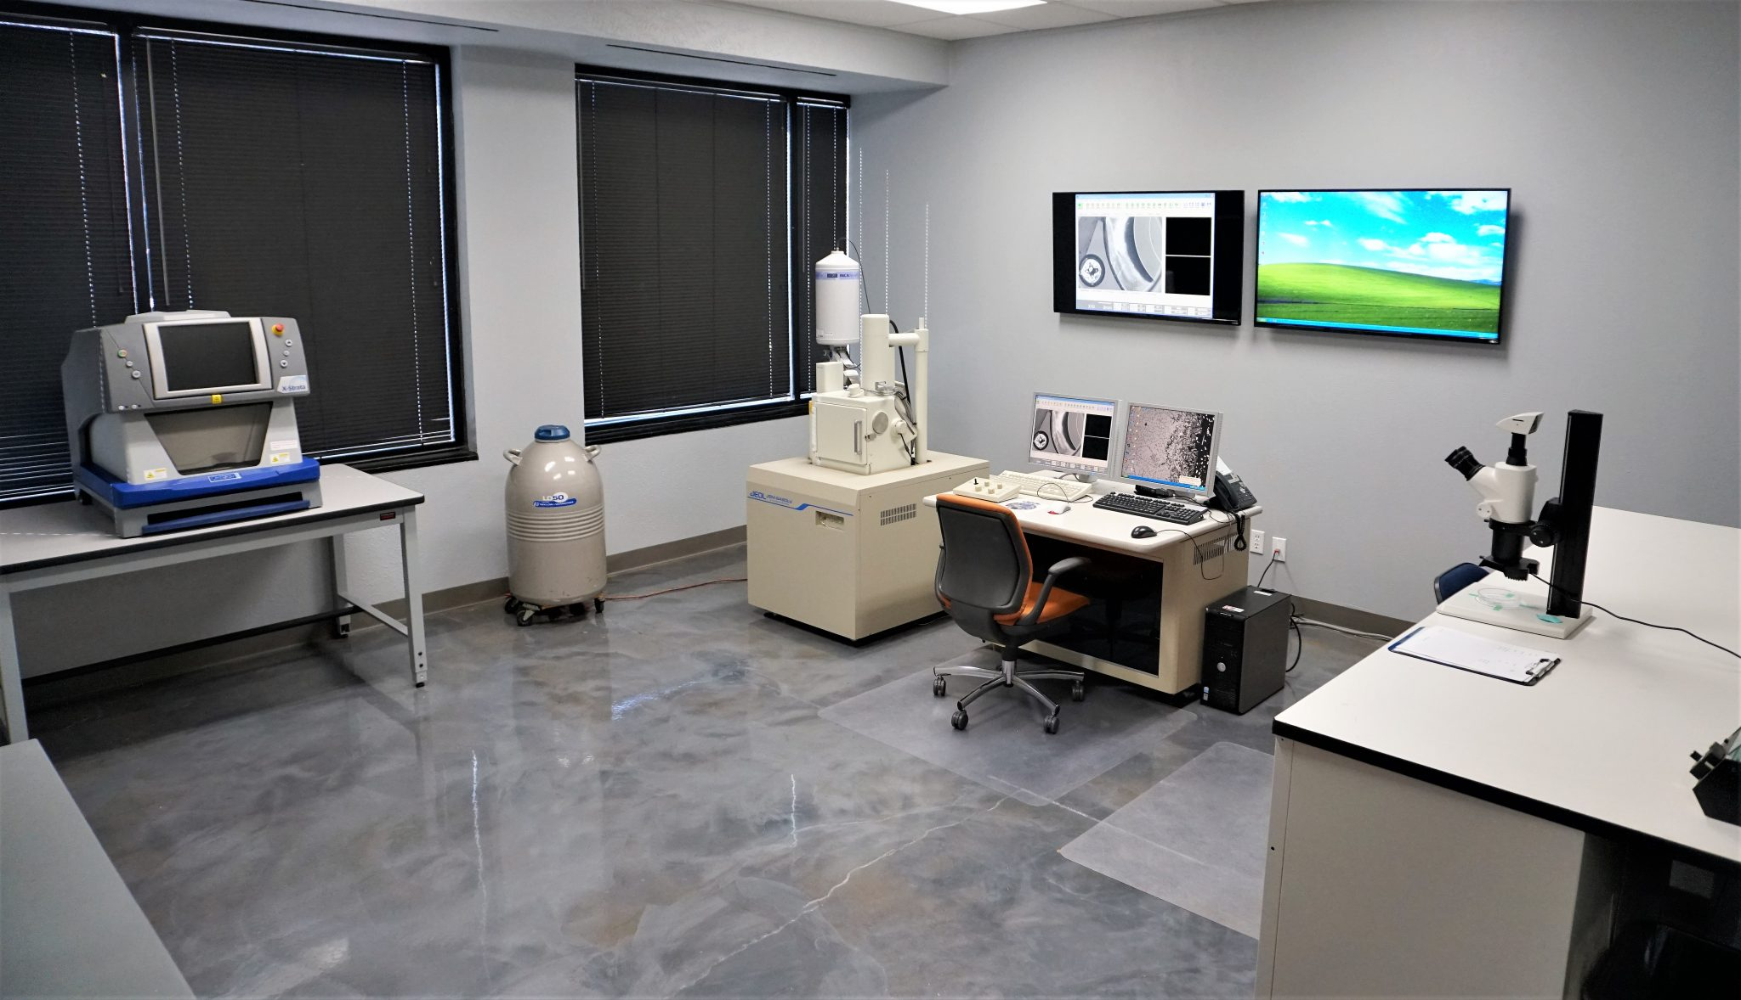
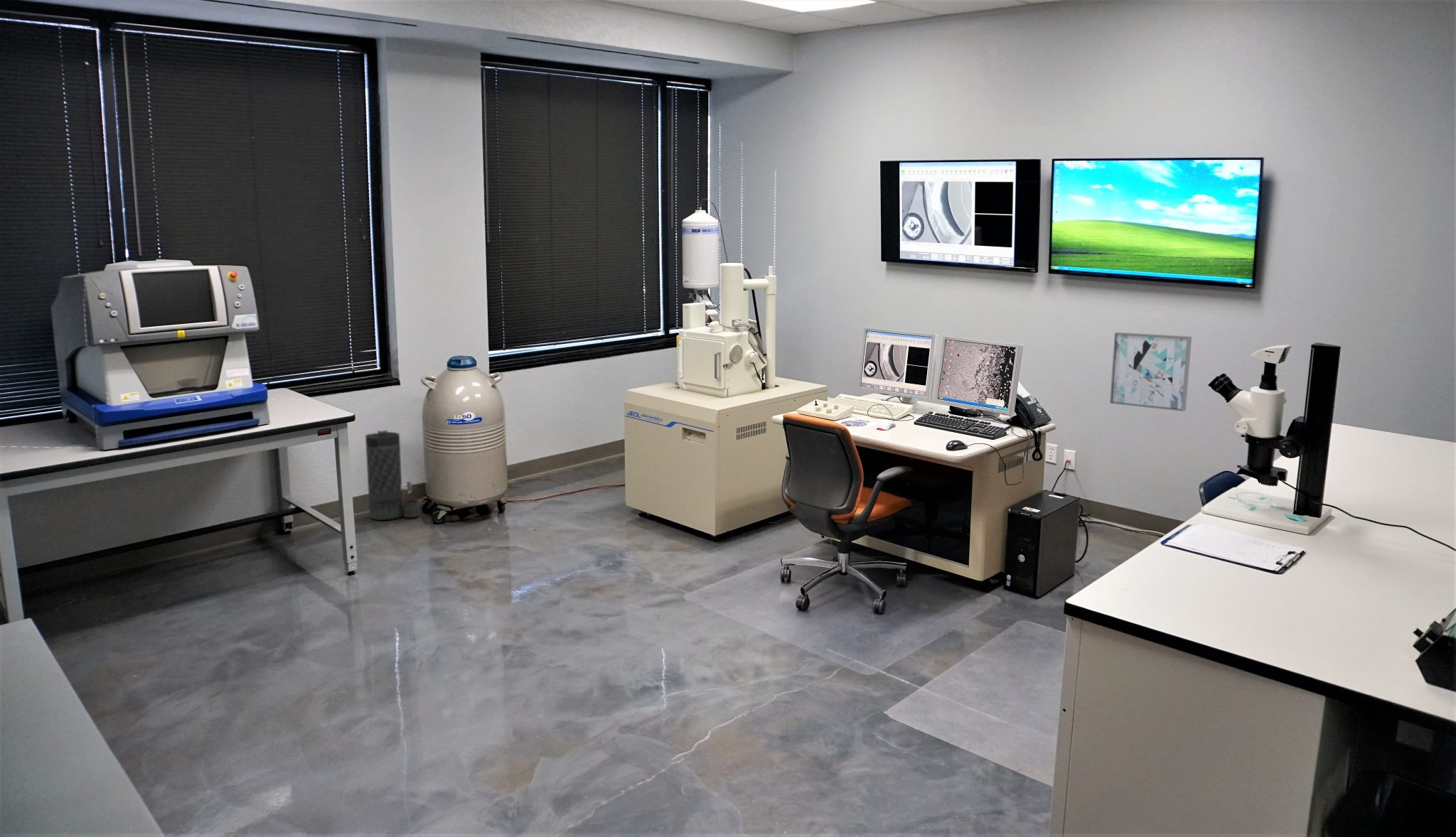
+ wall art (1150, 371)
+ canister (391, 472)
